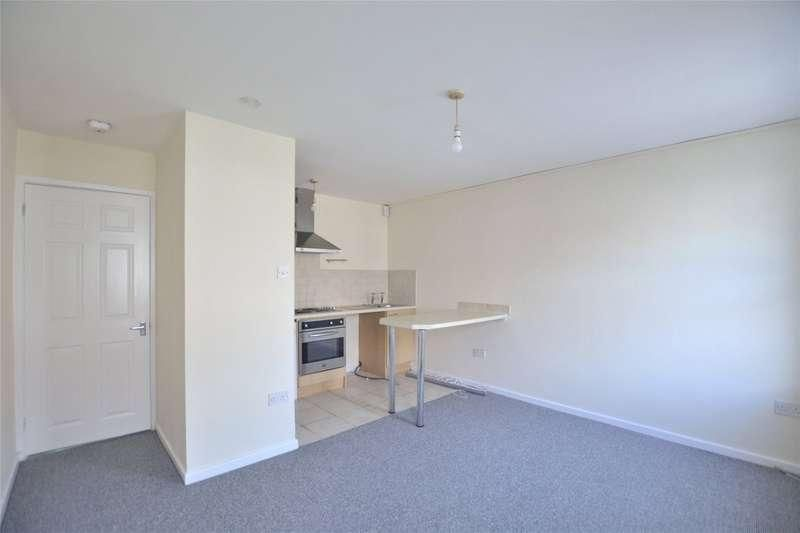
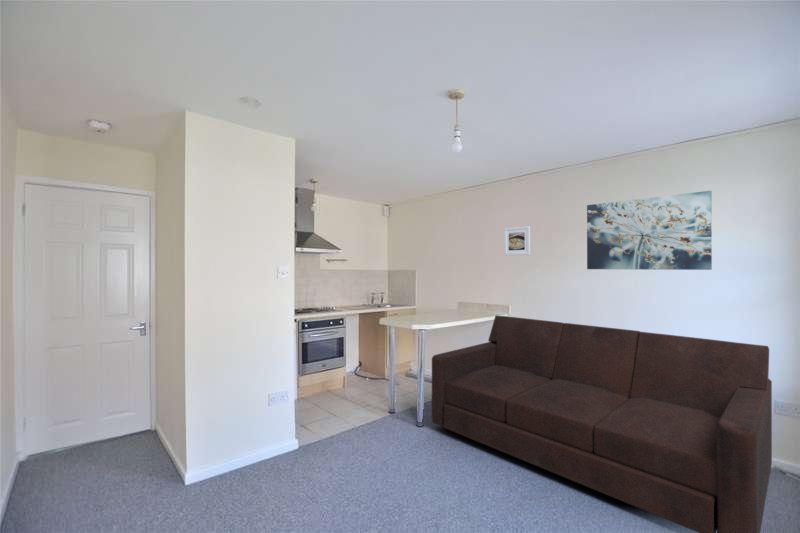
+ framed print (516, 241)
+ sofa (581, 389)
+ wall art (643, 234)
